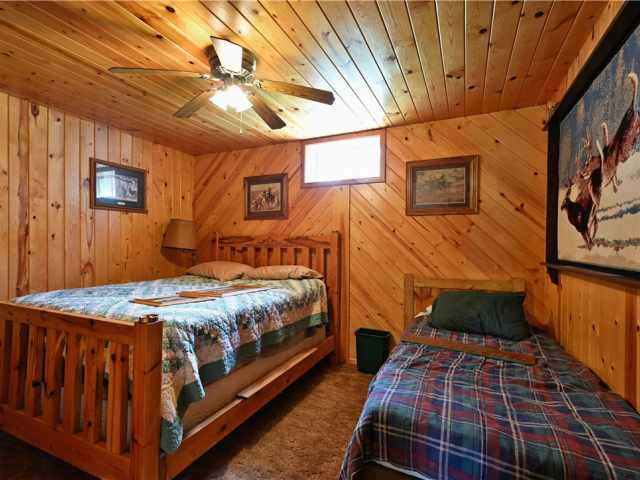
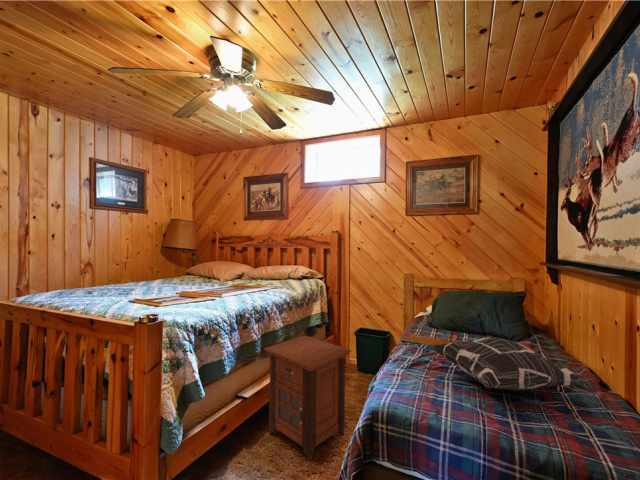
+ decorative pillow (500, 361)
+ nightstand (307, 391)
